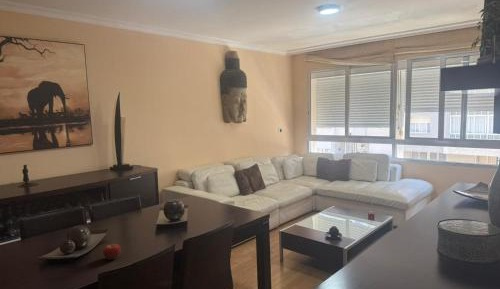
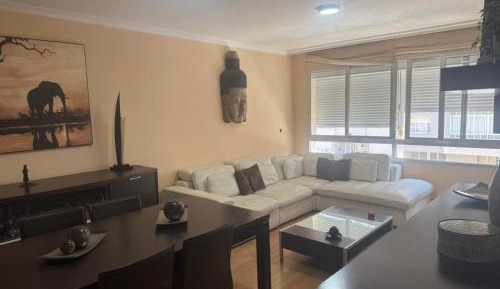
- fruit (112, 250)
